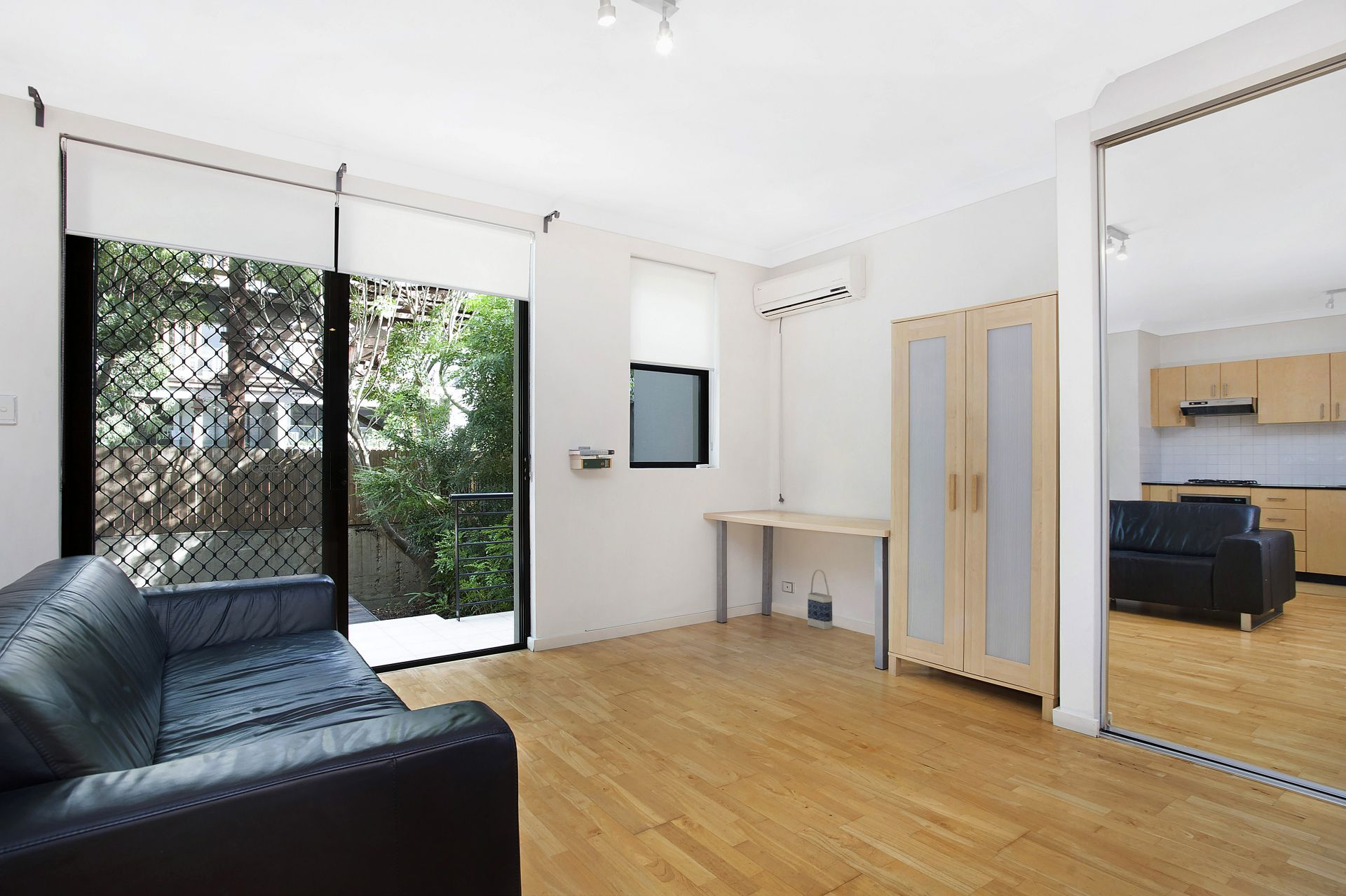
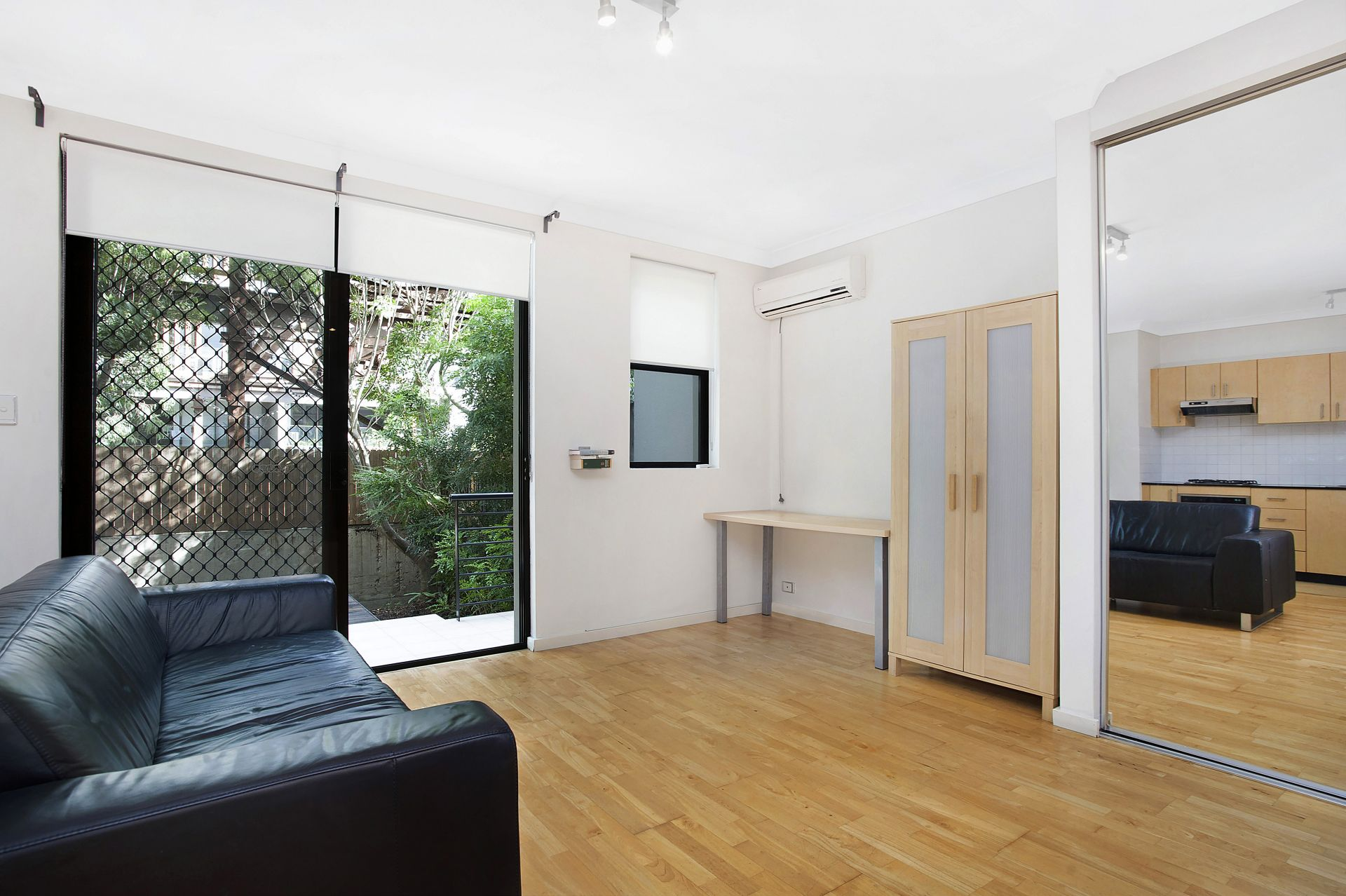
- bag (820, 598)
